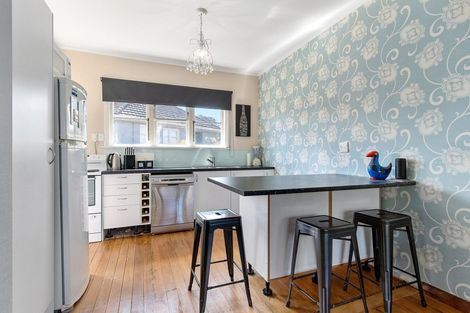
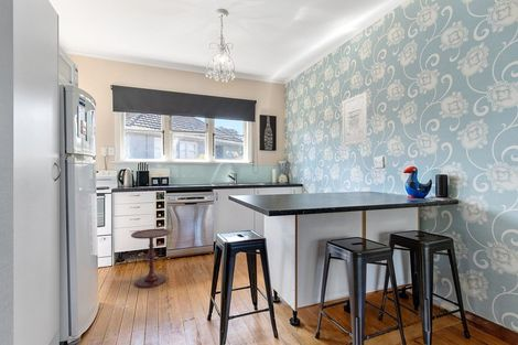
+ side table (151, 257)
+ wall art (354, 120)
